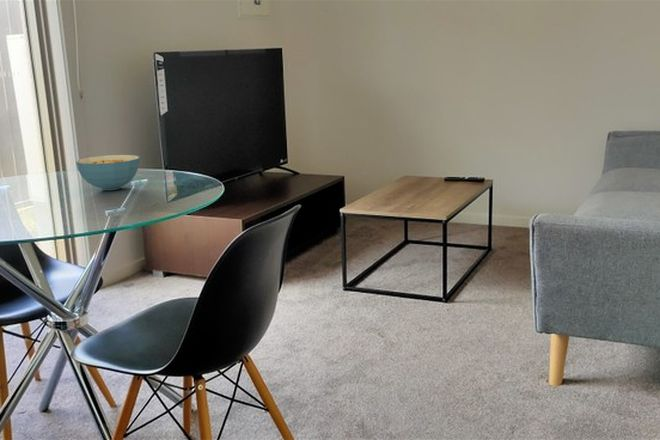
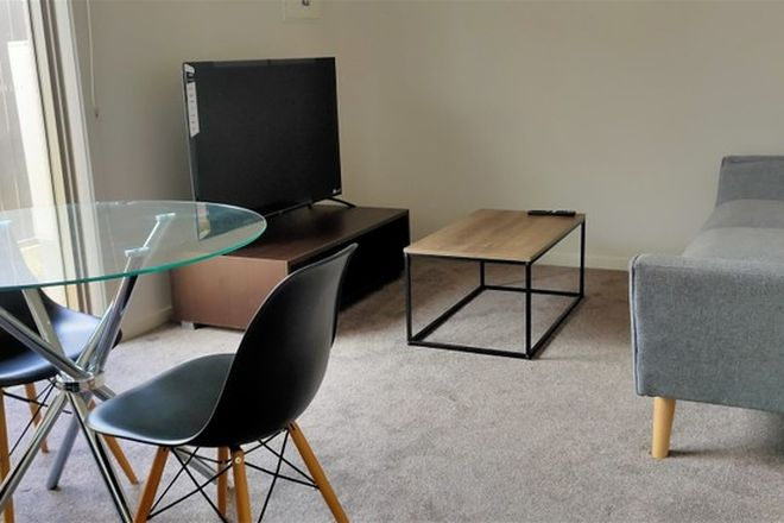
- cereal bowl (109, 173)
